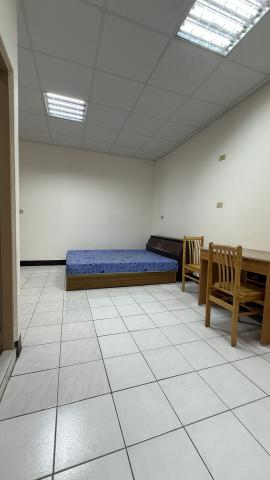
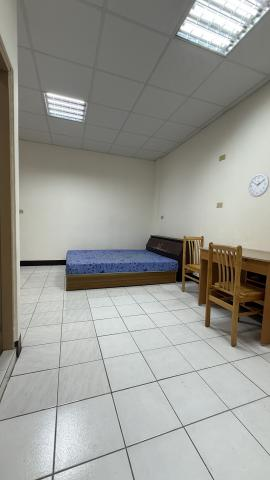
+ wall clock (257, 185)
